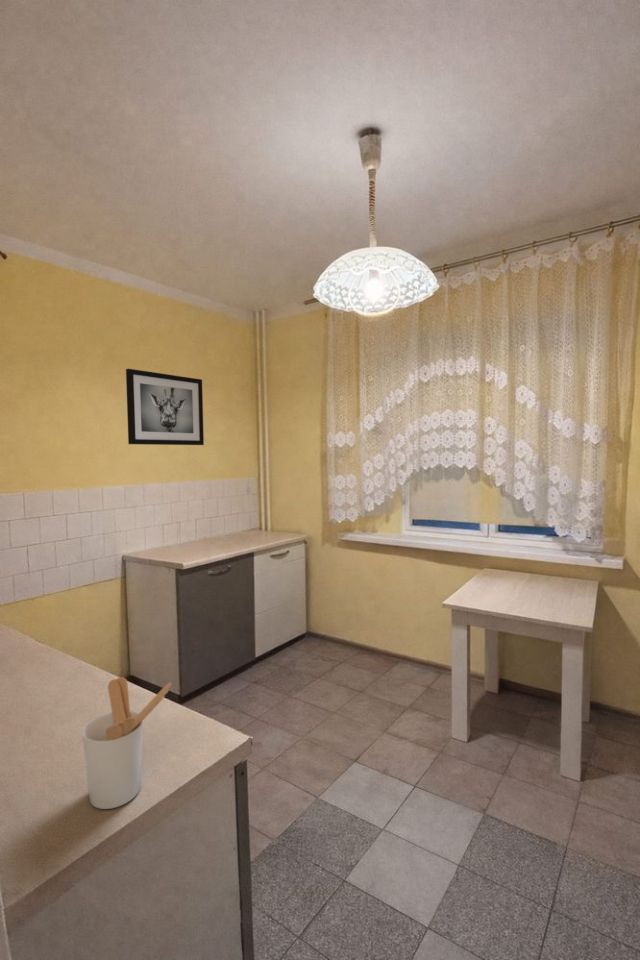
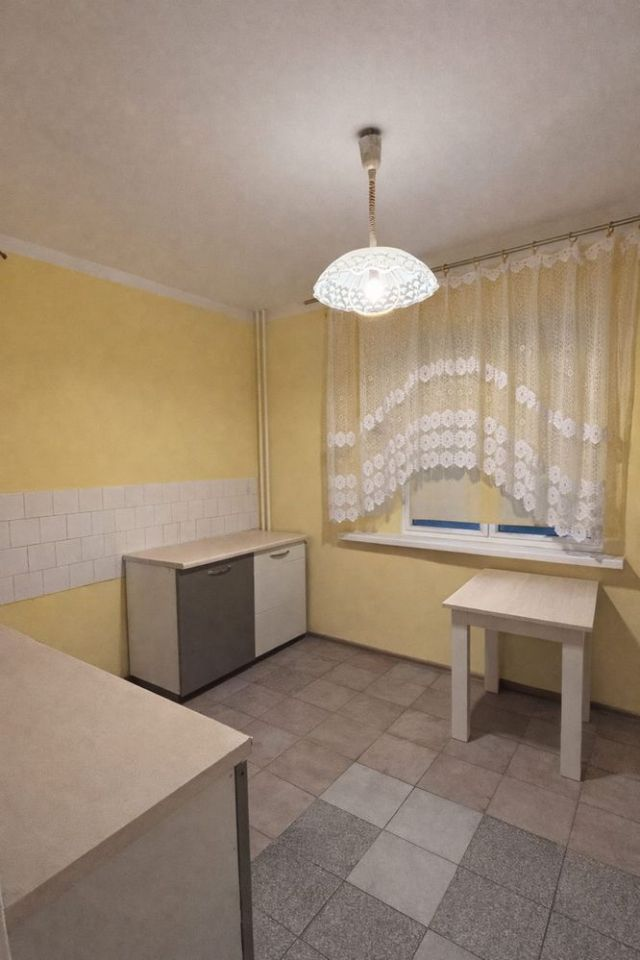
- wall art (167, 409)
- utensil holder (129, 739)
